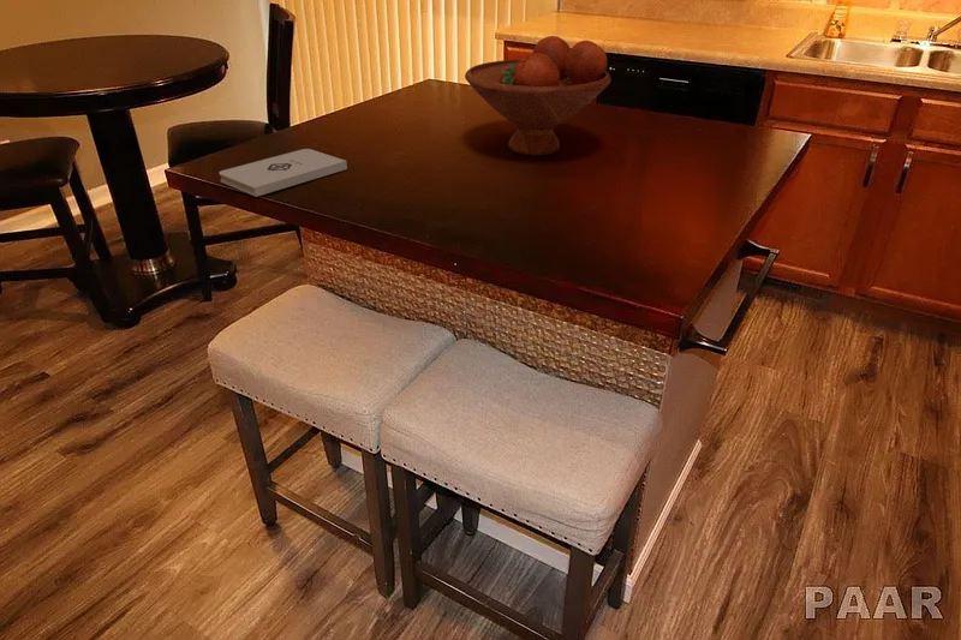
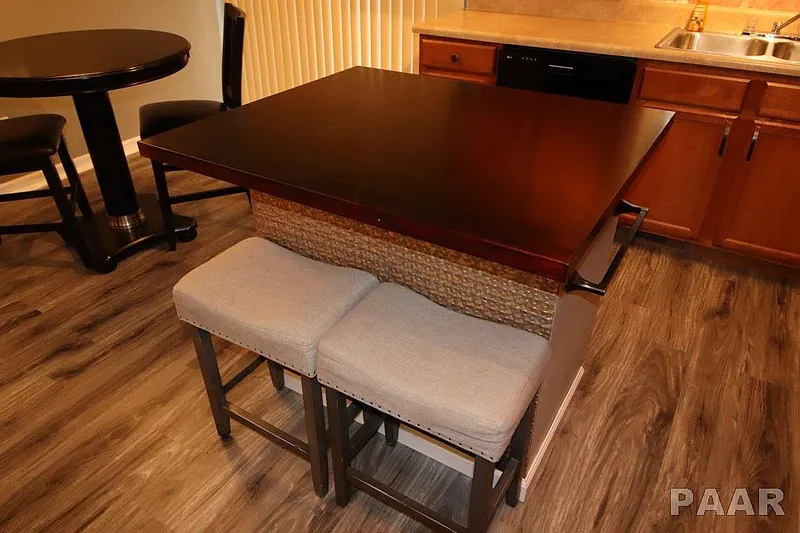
- fruit bowl (536, 96)
- notepad (283, 171)
